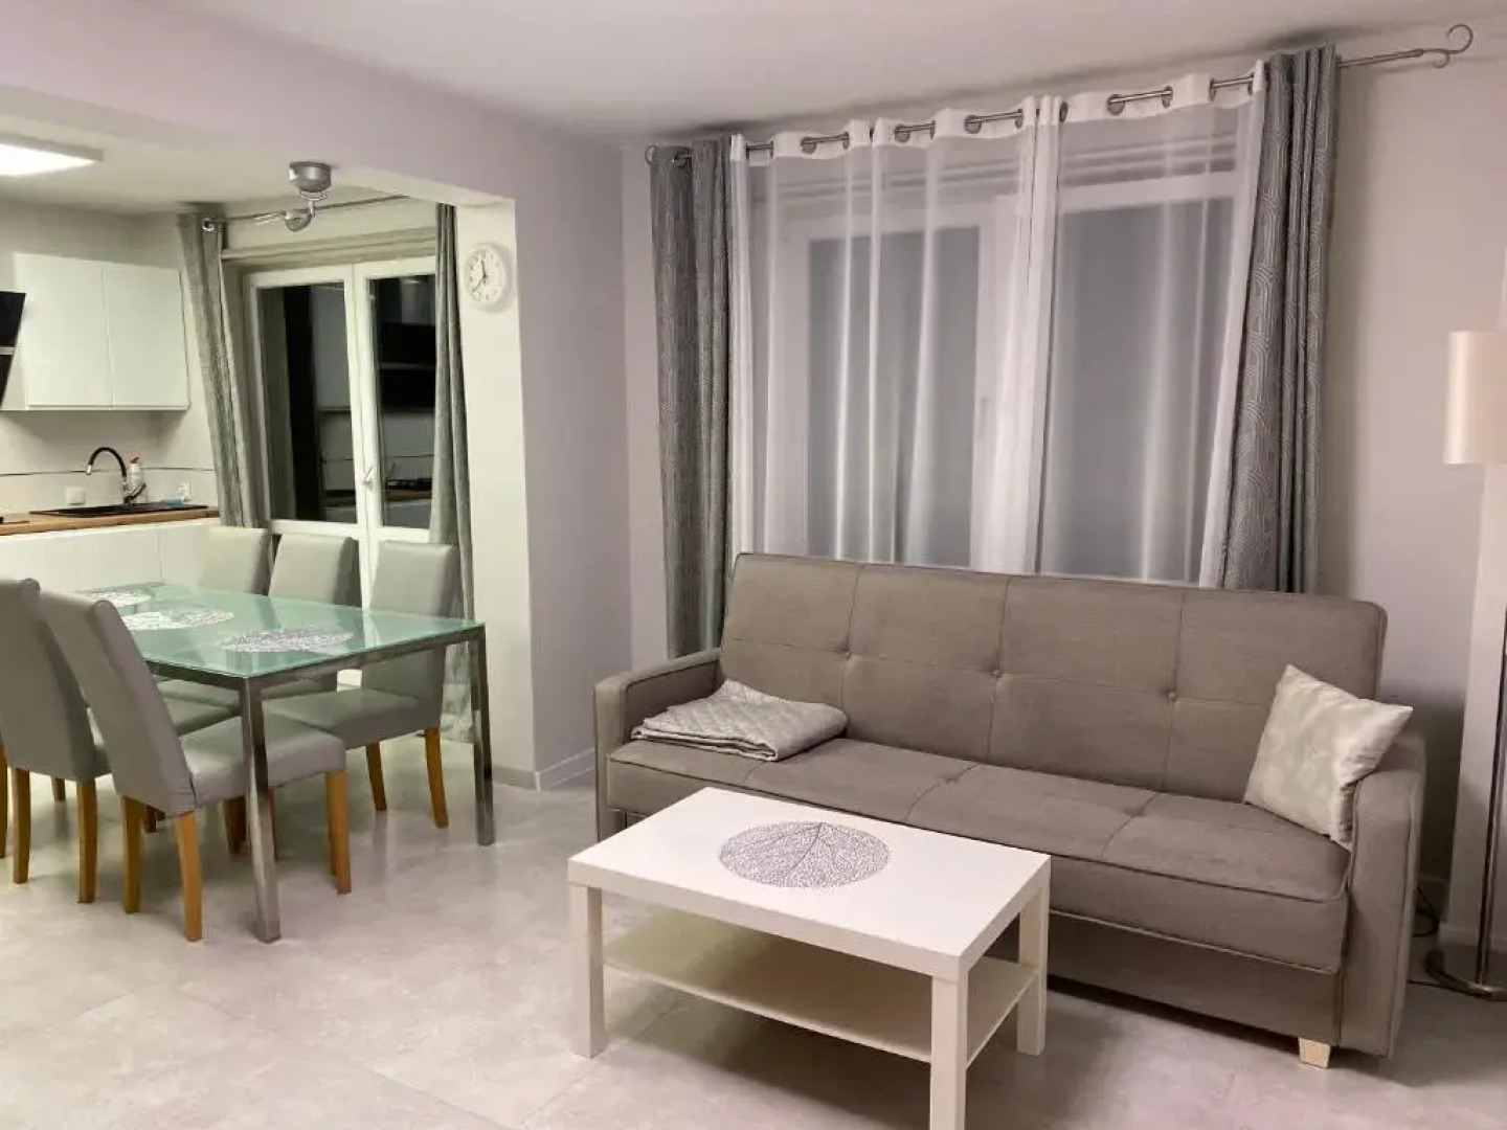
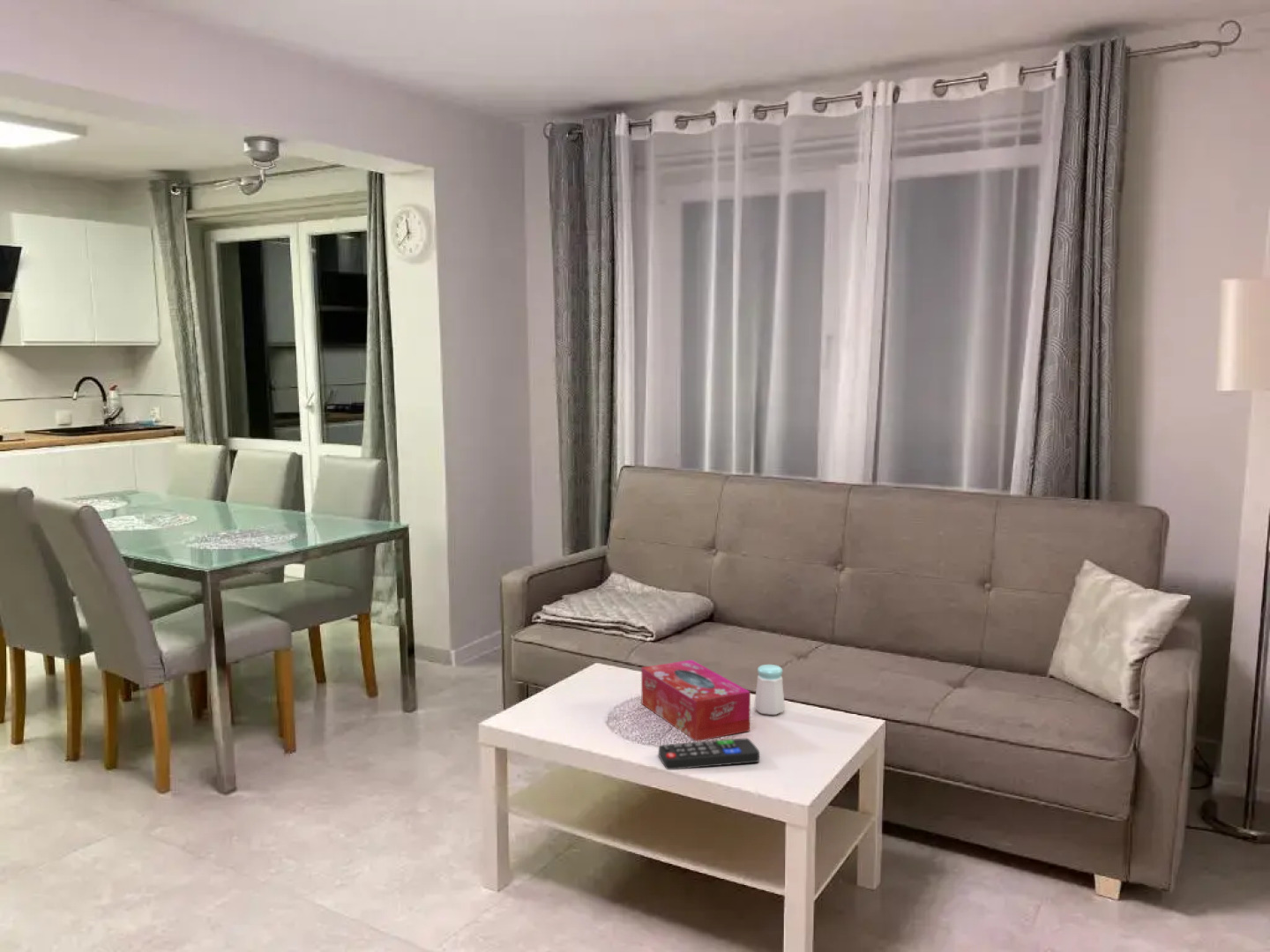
+ salt shaker (769, 688)
+ tissue box (693, 697)
+ remote control (708, 753)
